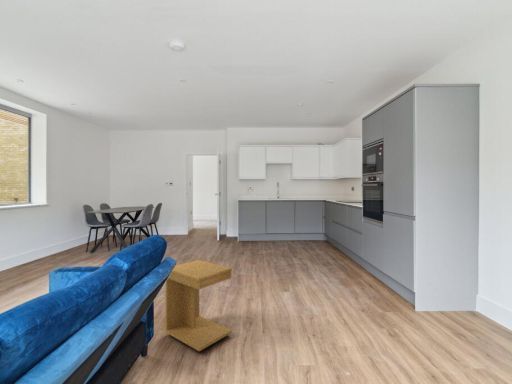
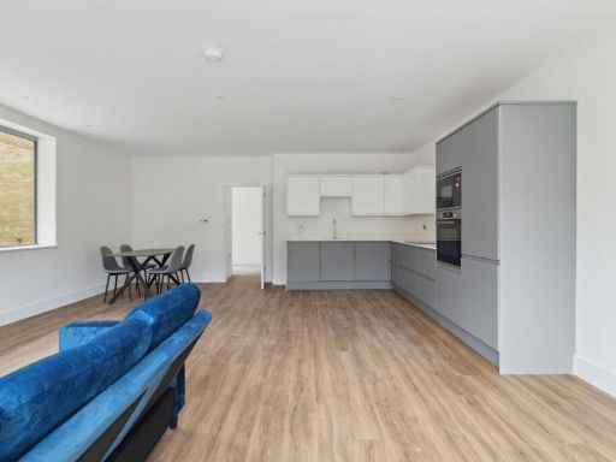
- side table (198, 302)
